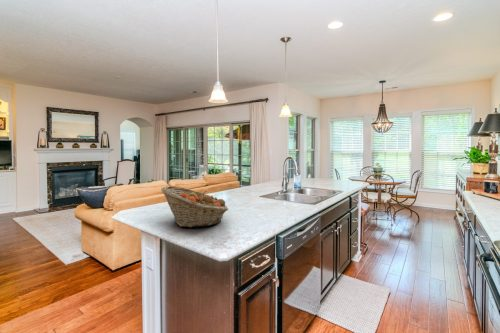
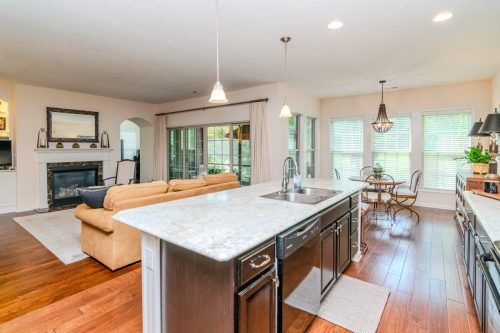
- fruit basket (195, 203)
